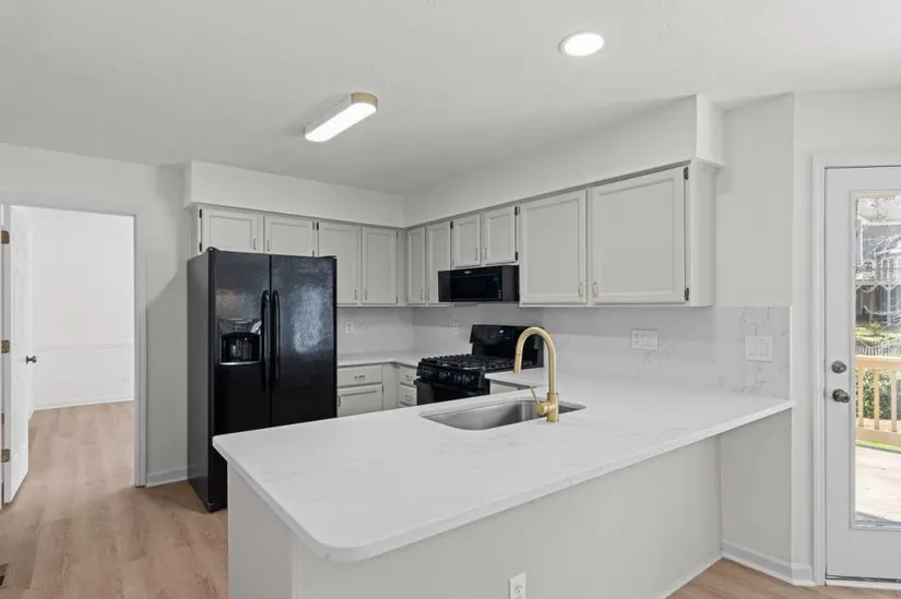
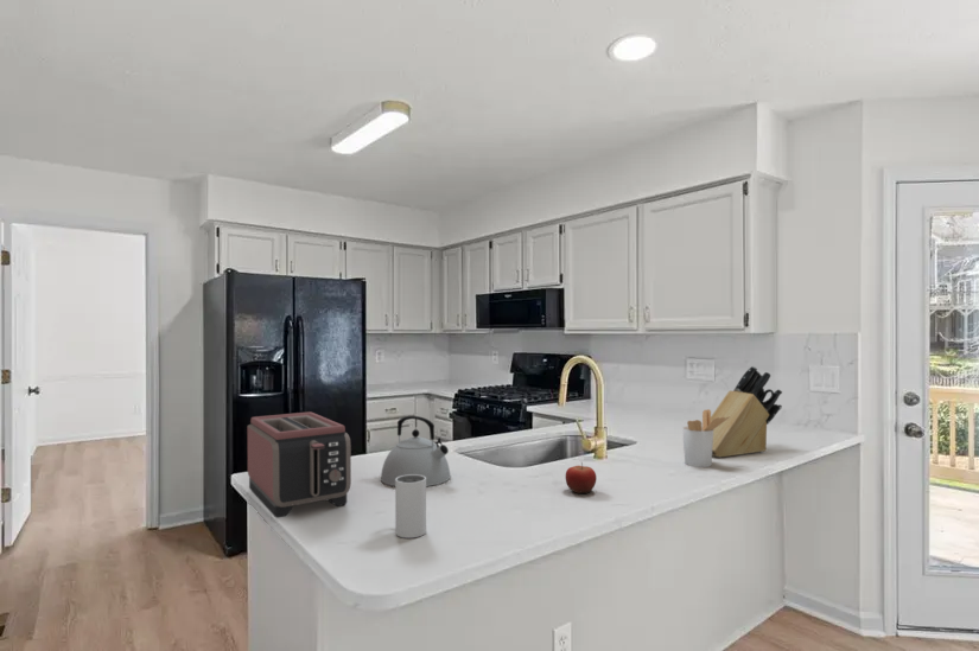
+ toaster (298, 460)
+ utensil holder (705, 439)
+ mug (408, 503)
+ knife block (738, 409)
+ kettle (417, 447)
+ fruit (580, 477)
